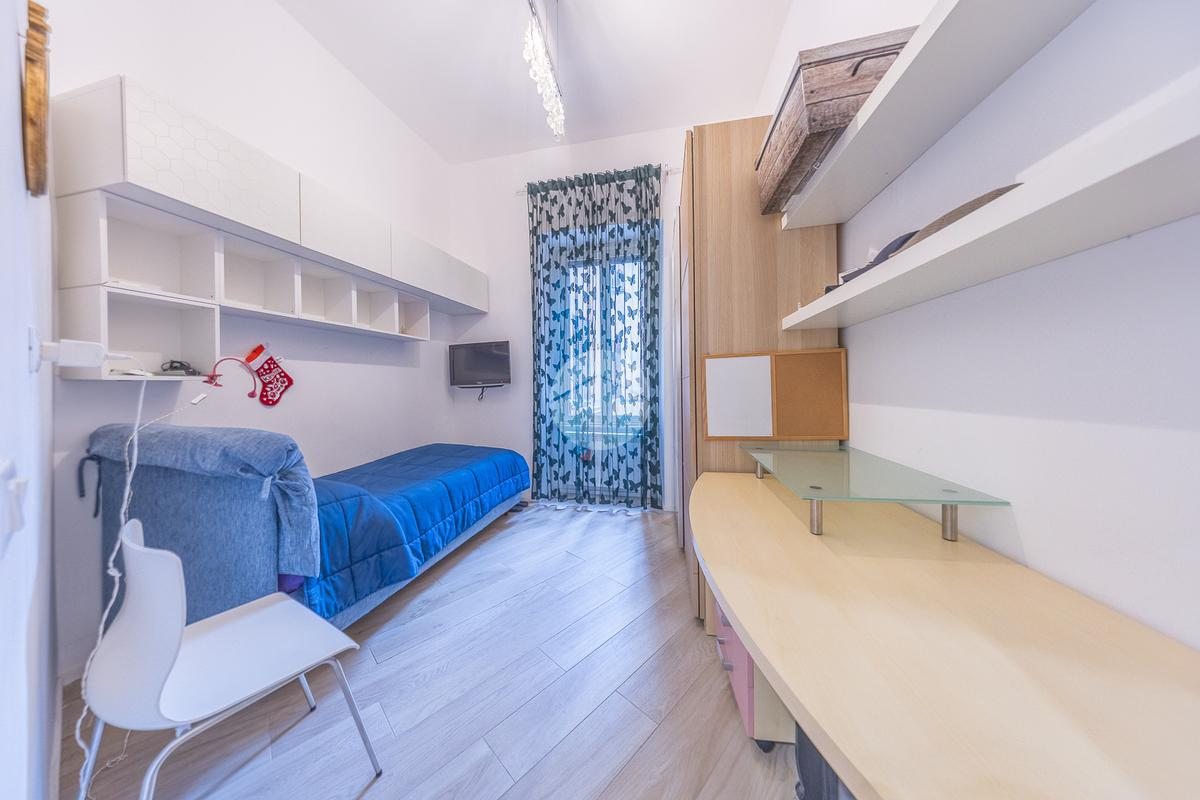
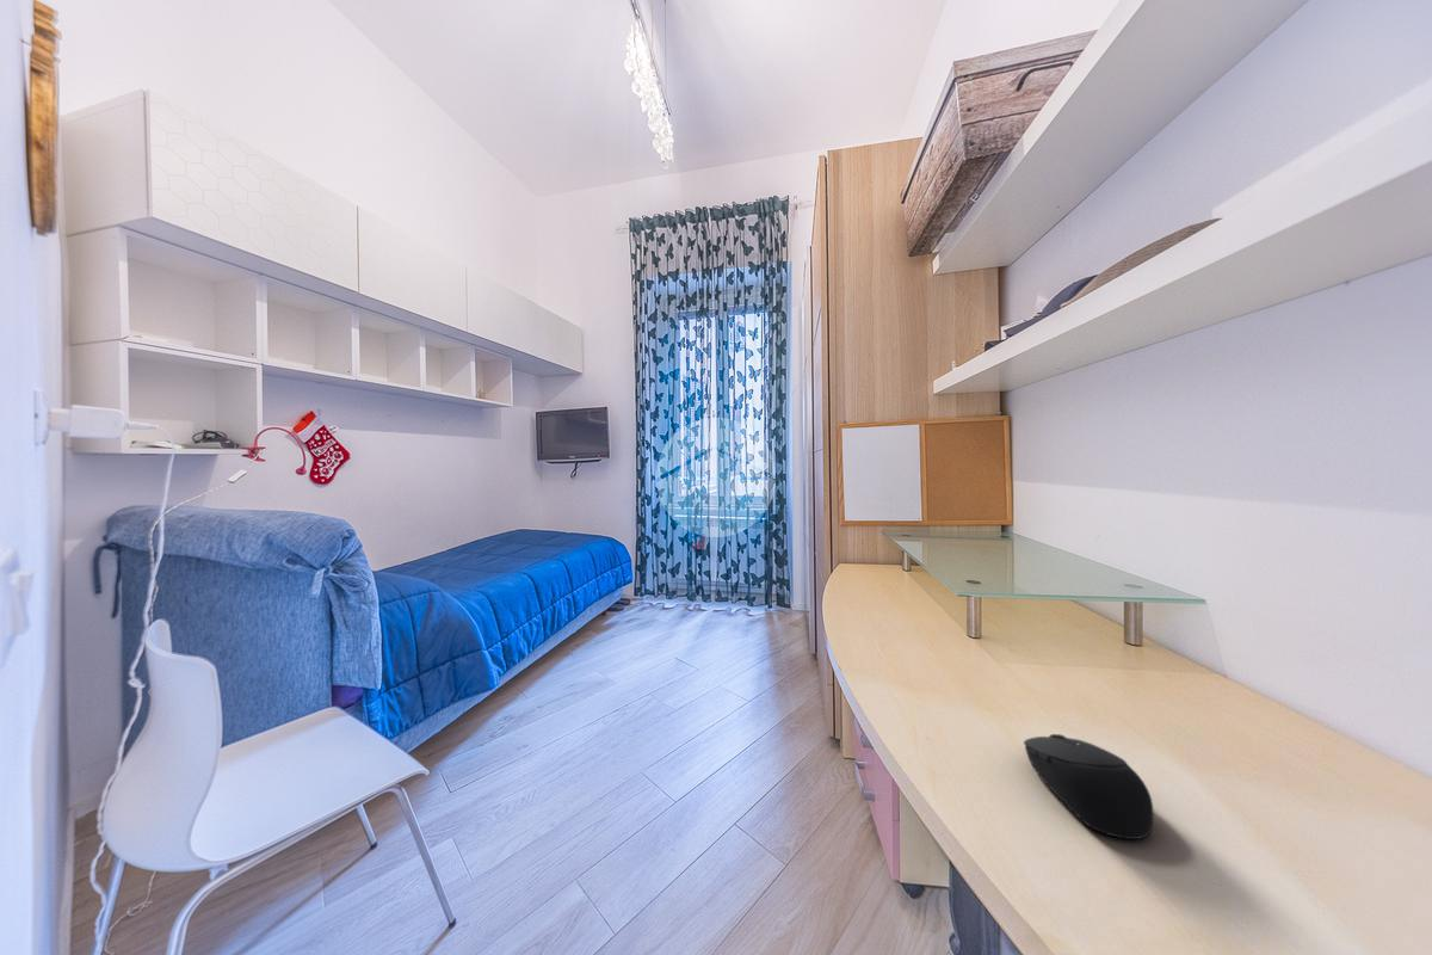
+ computer mouse (1081, 768)
